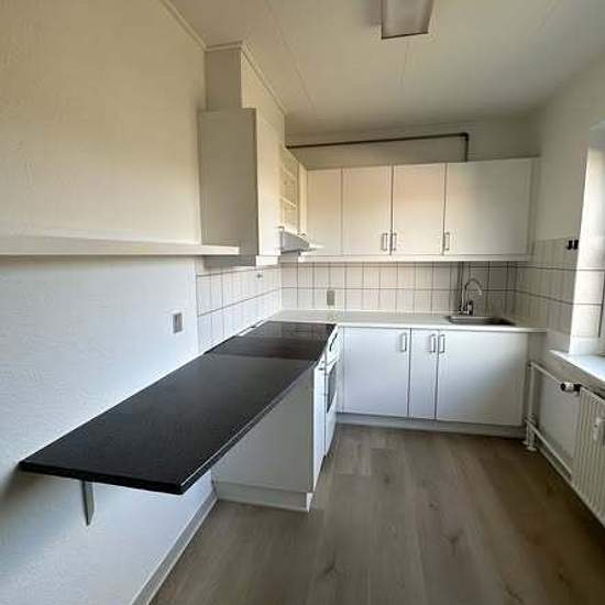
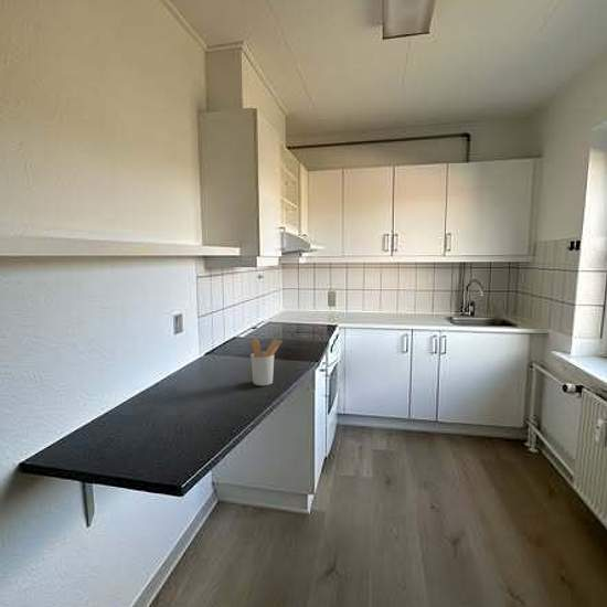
+ utensil holder (267, 360)
